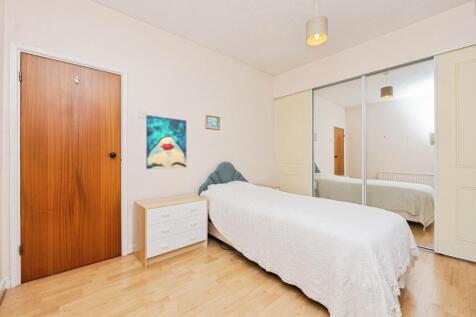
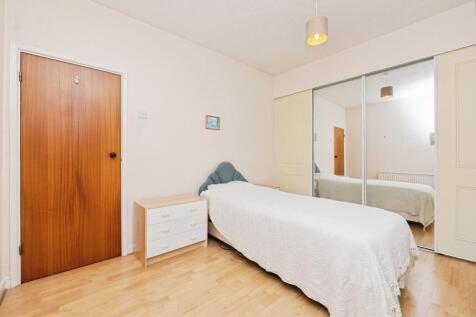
- wall art (167, 143)
